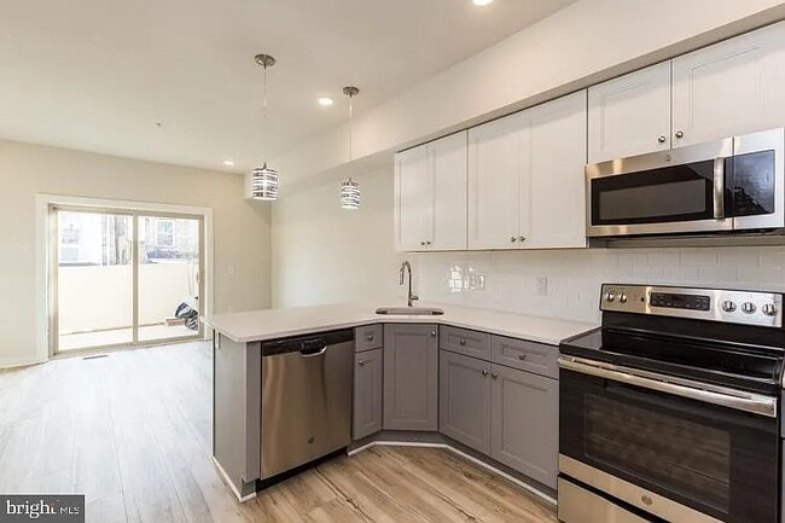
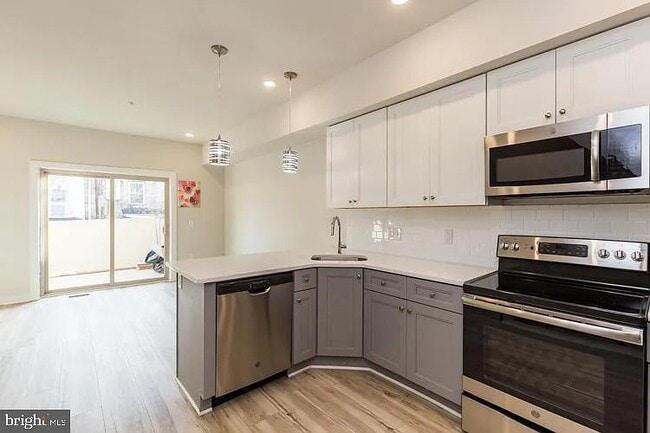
+ wall art (189, 194)
